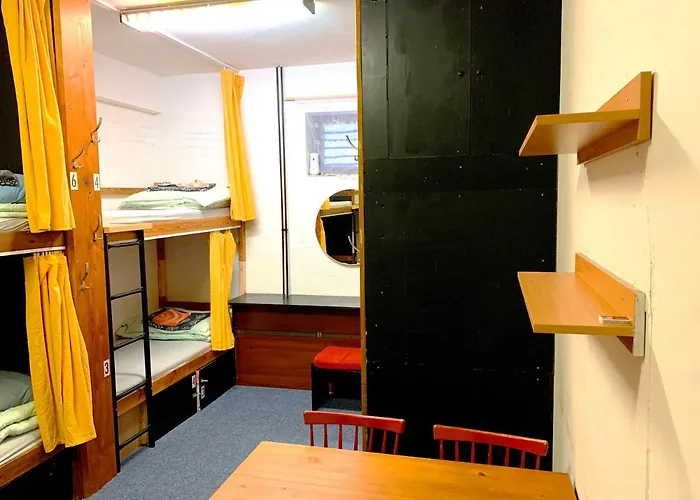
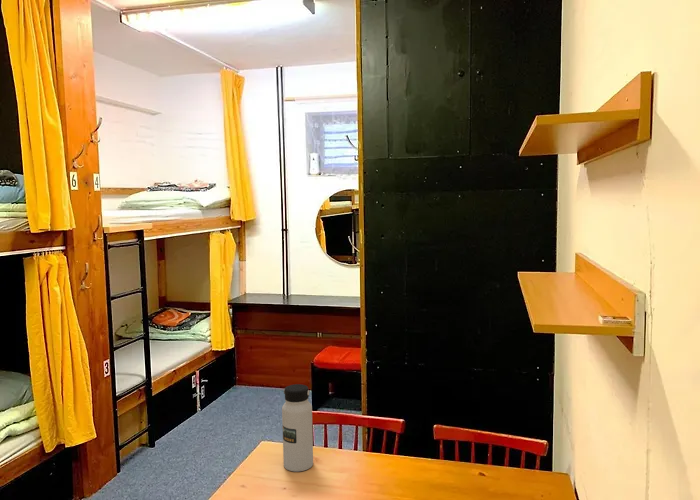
+ water bottle (297, 426)
